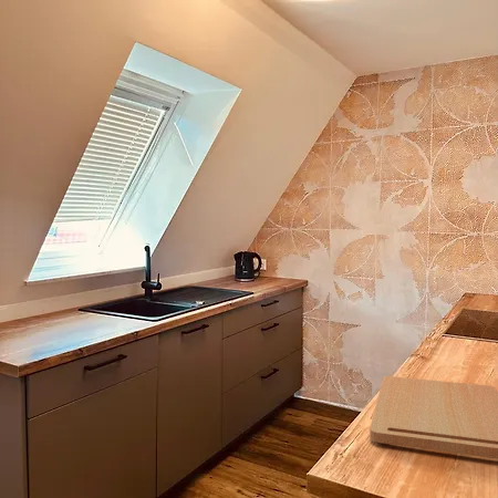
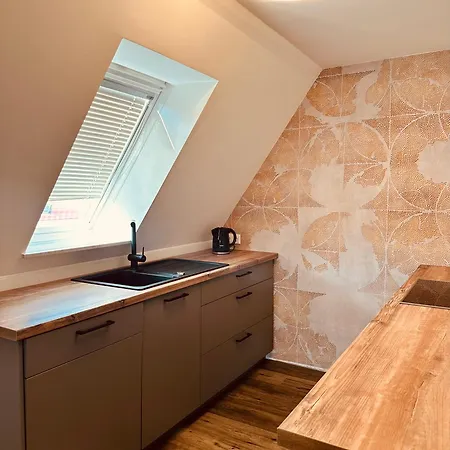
- cutting board (439, 409)
